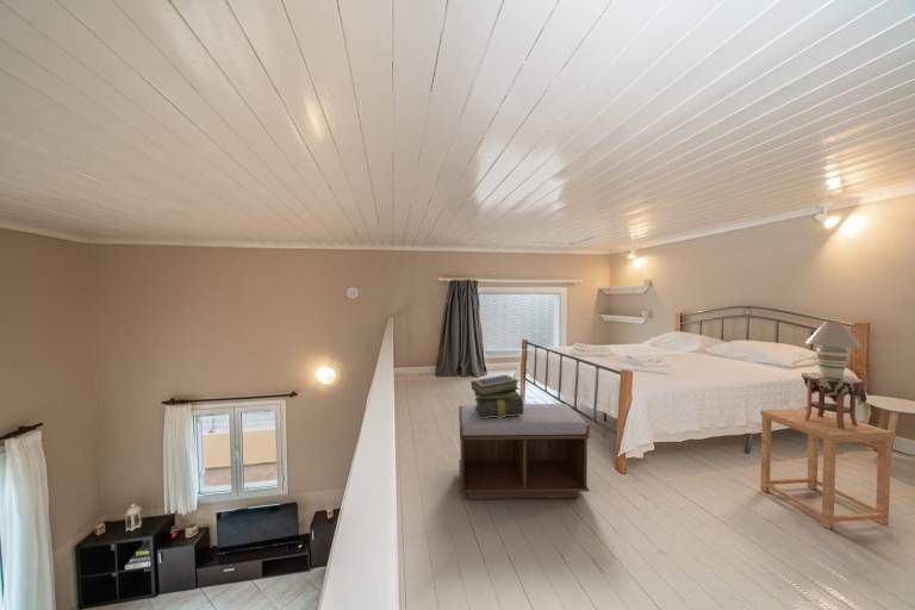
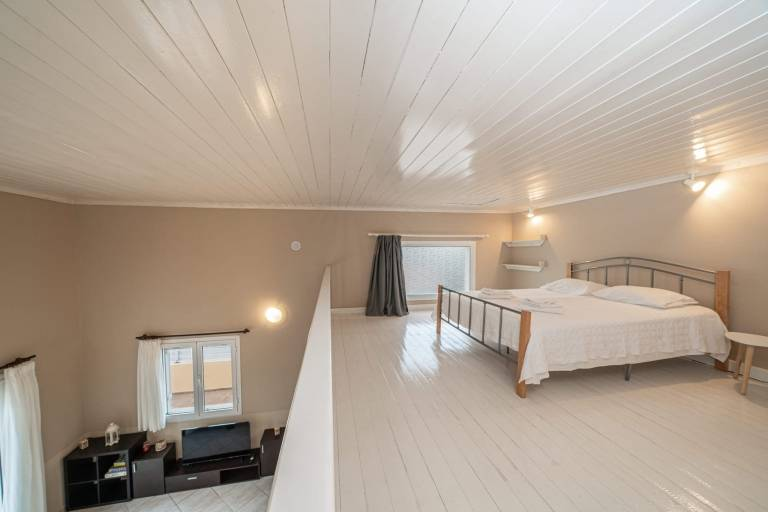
- stack of books (496, 396)
- bench (518, 447)
- table lamp (821, 369)
- side table (816, 462)
